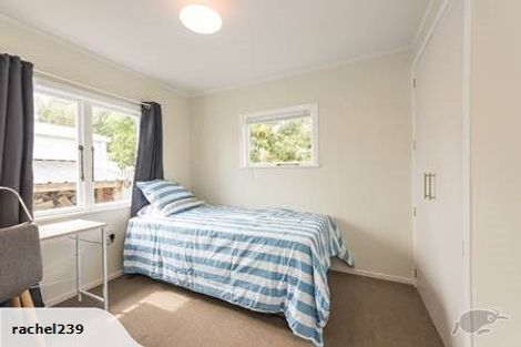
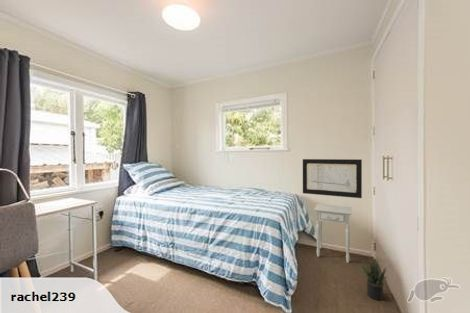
+ wall art (330, 177)
+ potted plant (372, 277)
+ nightstand (334, 222)
